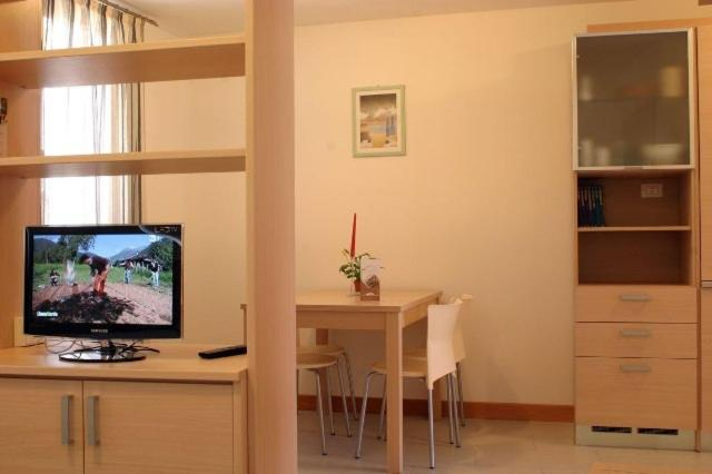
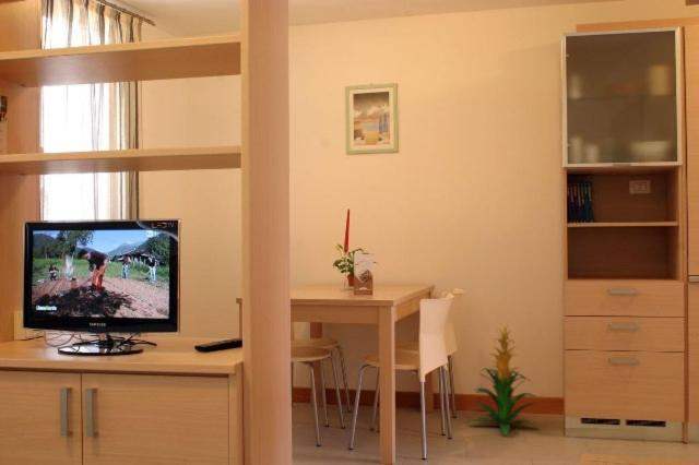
+ indoor plant (503, 373)
